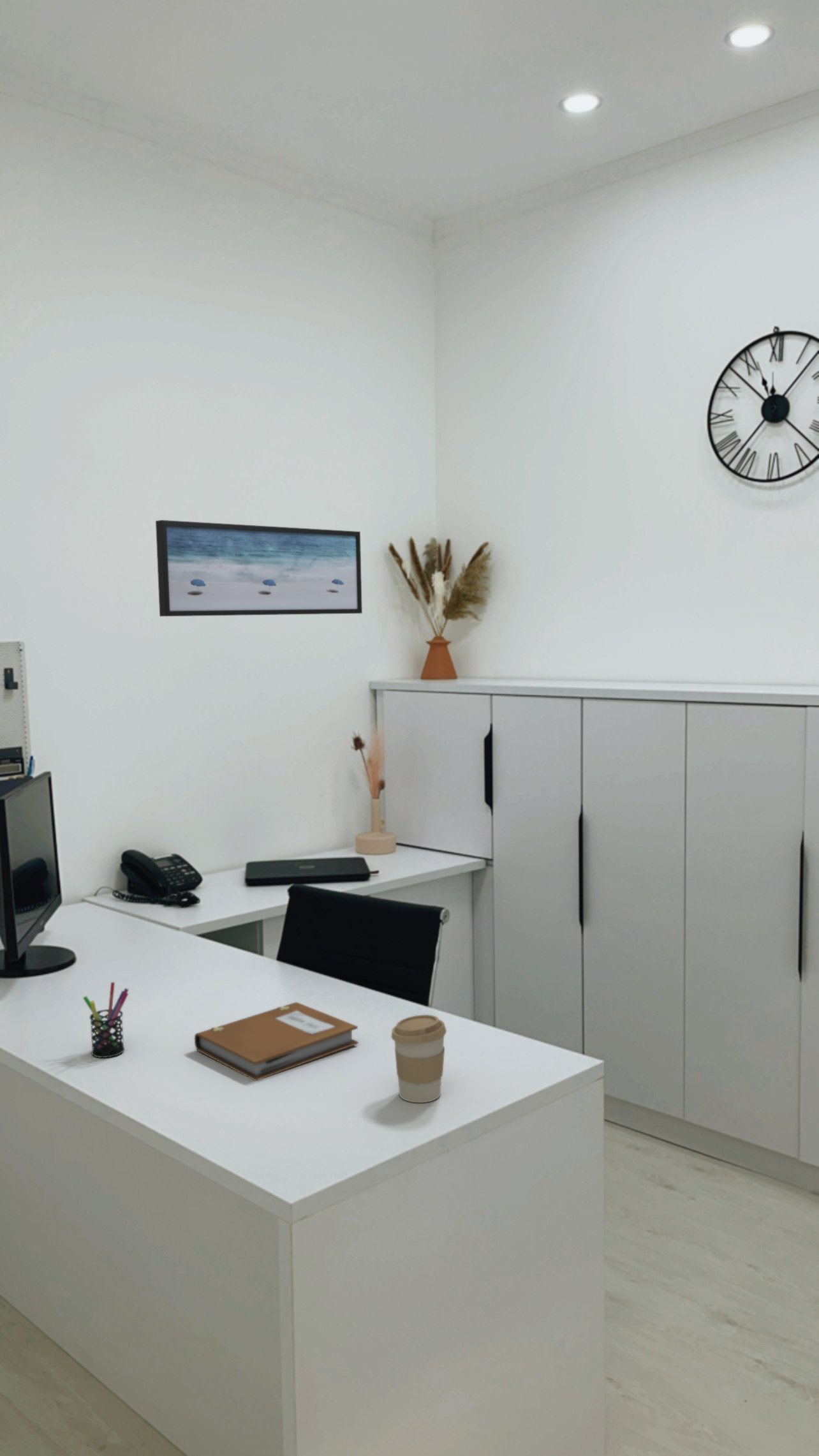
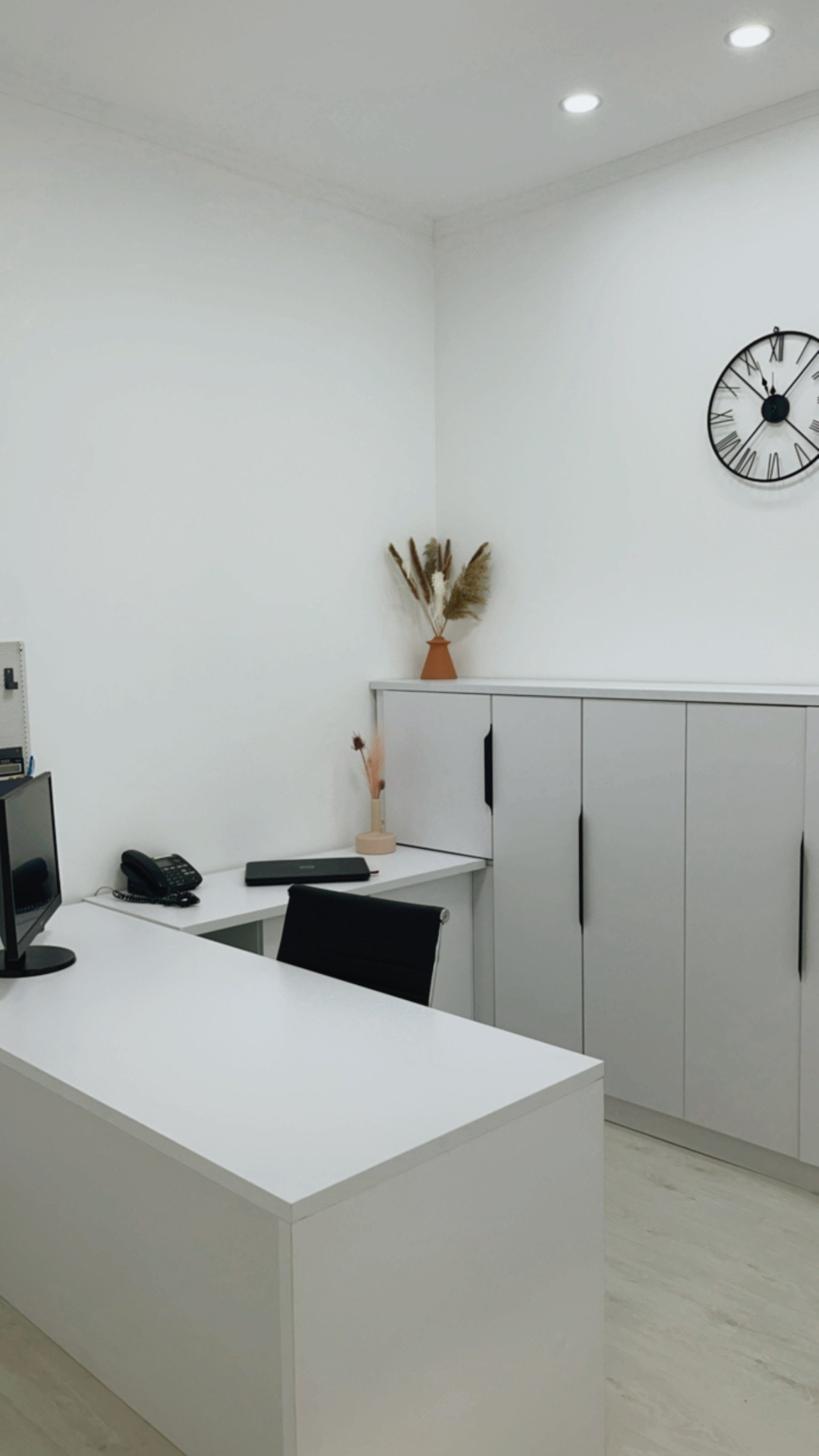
- wall art (267, 570)
- pen holder (103, 1018)
- coffee cup (419, 1057)
- notebook (278, 1037)
